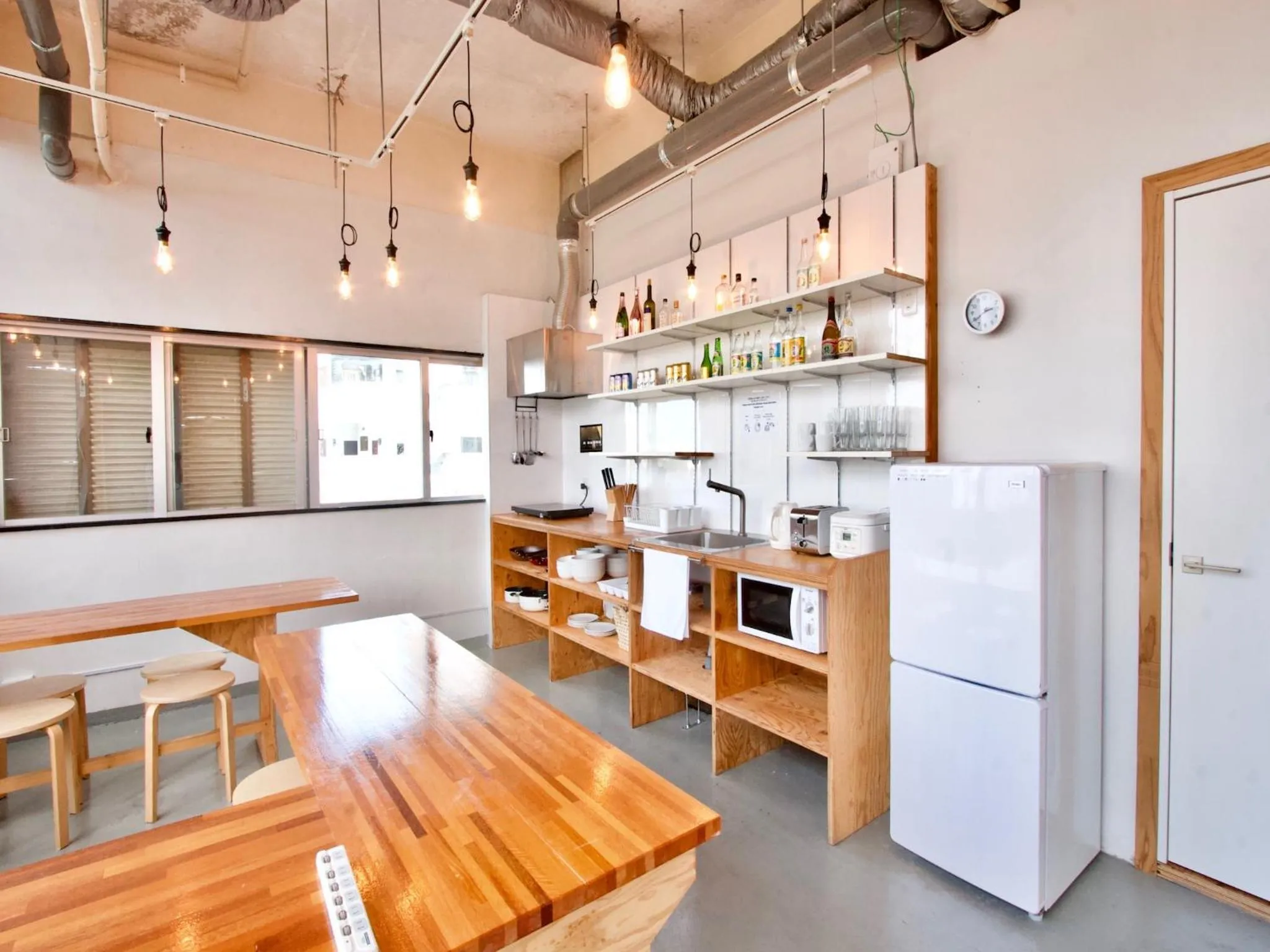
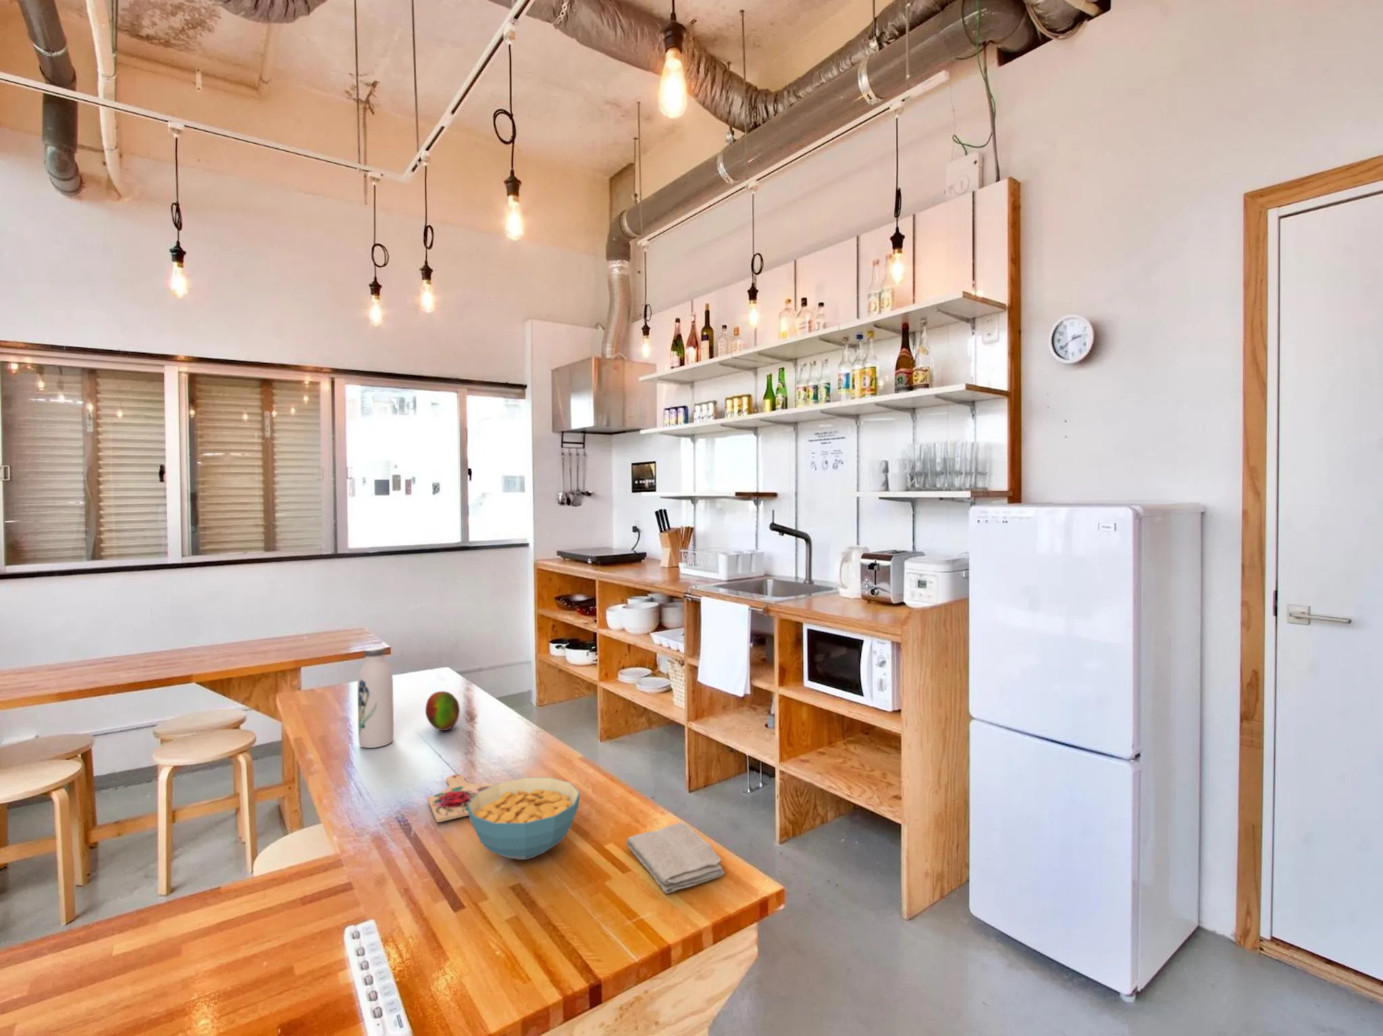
+ cutting board (463, 789)
+ water bottle (376, 695)
+ washcloth (674, 853)
+ cereal bowl (525, 825)
+ fruit (443, 711)
